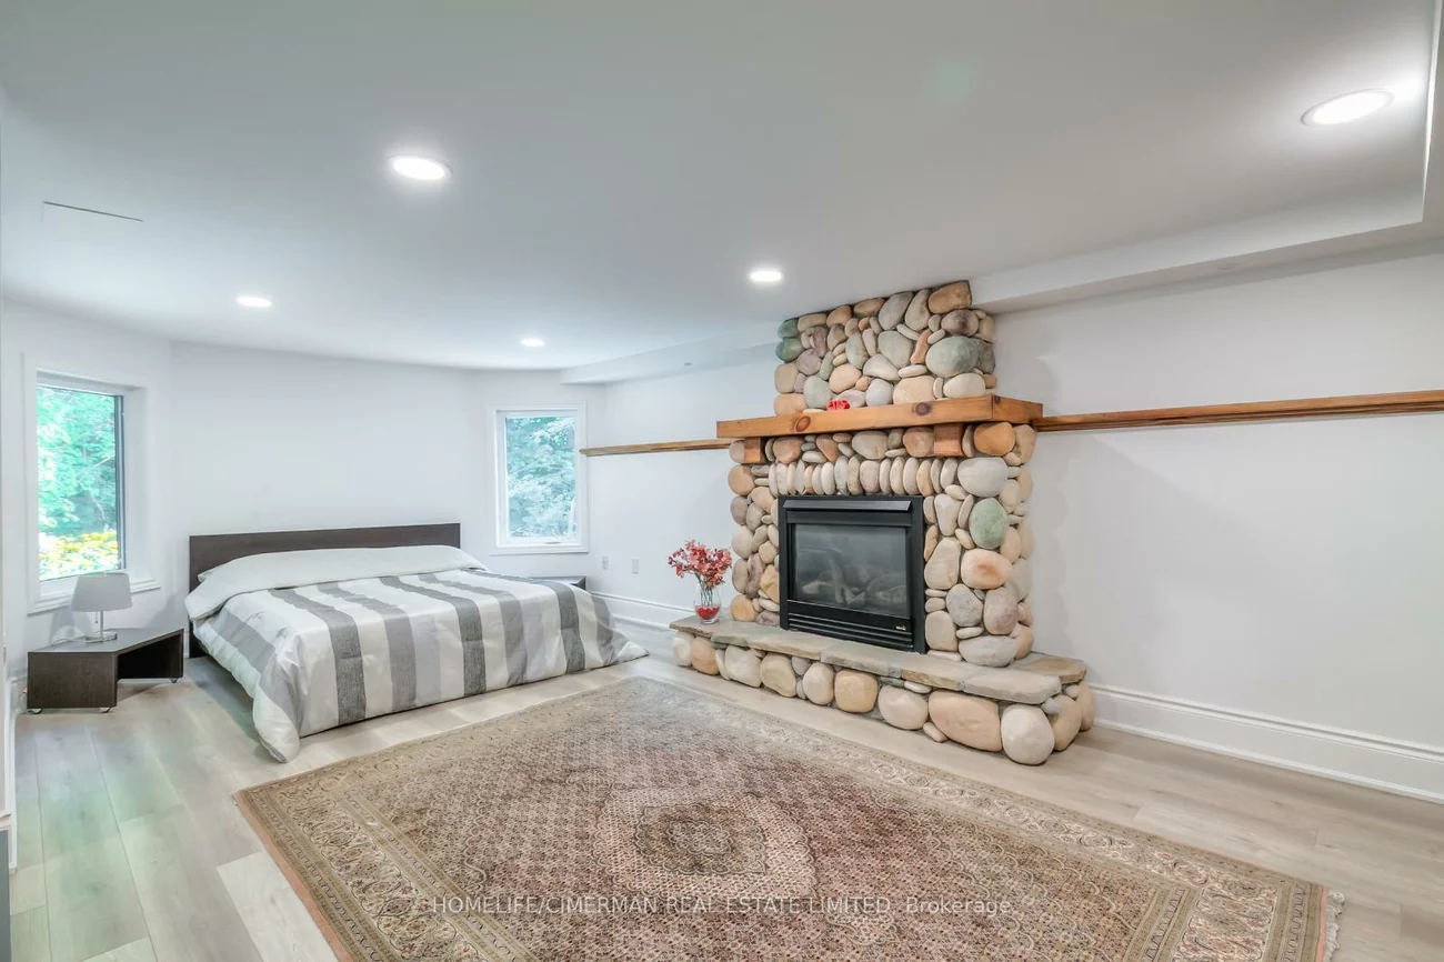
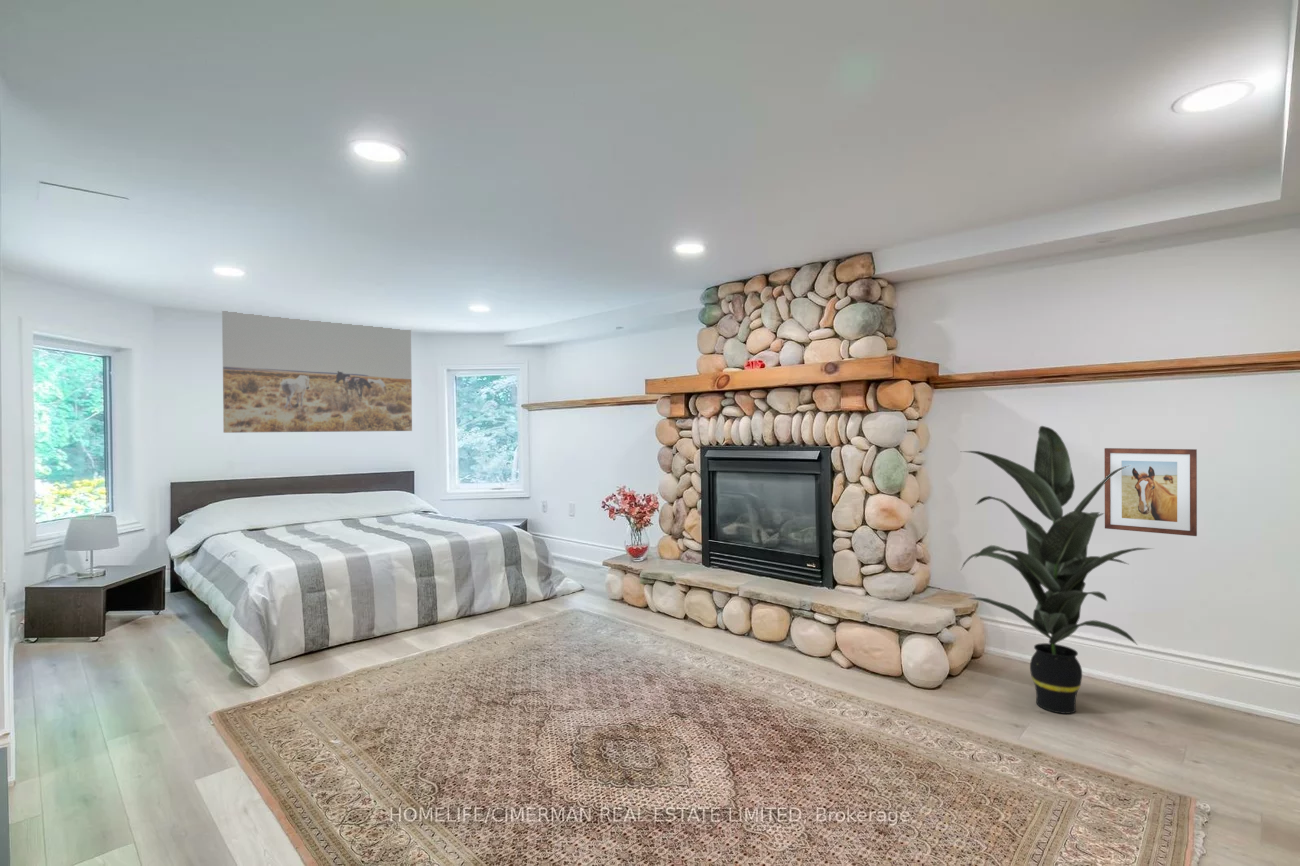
+ indoor plant (1044, 566)
+ wall art (326, 373)
+ wall art (1149, 490)
